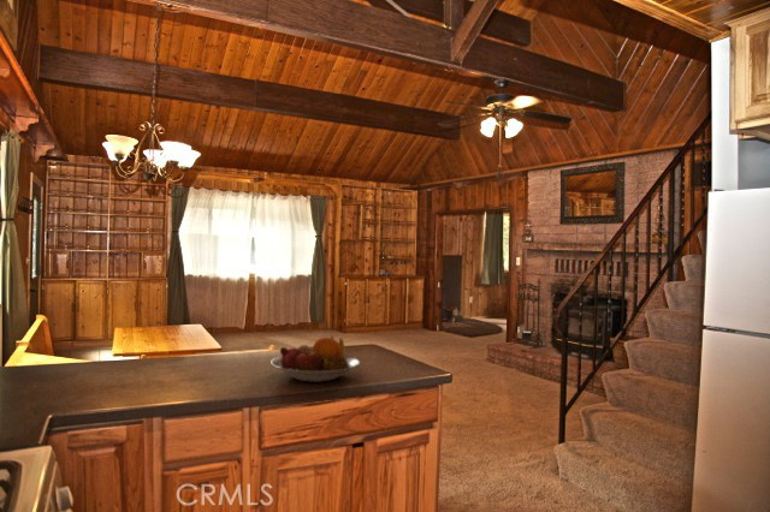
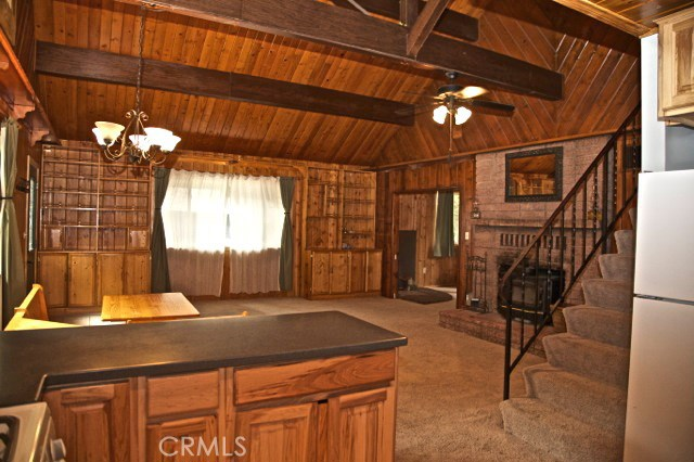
- fruit bowl (315, 357)
